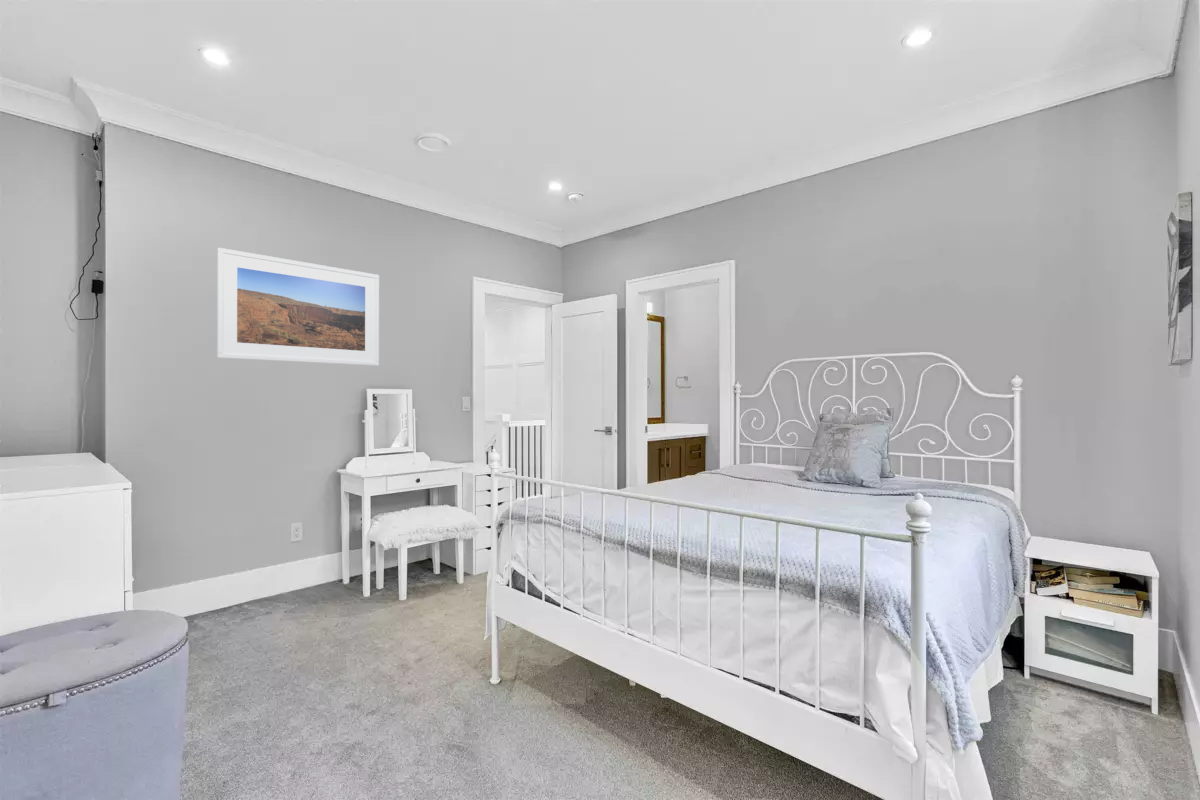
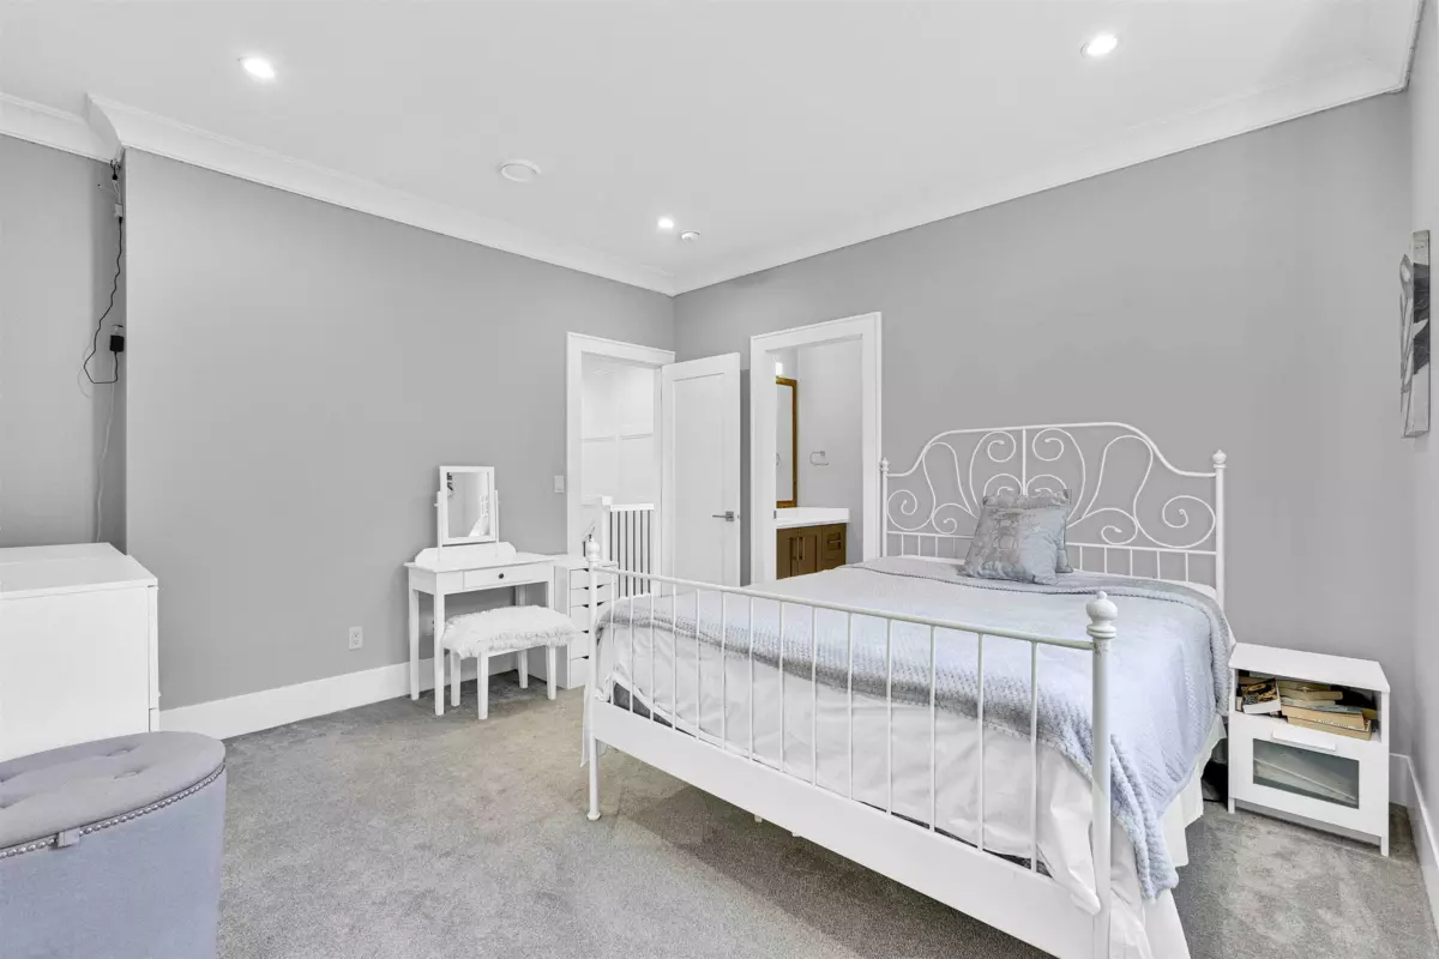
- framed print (305, 312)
